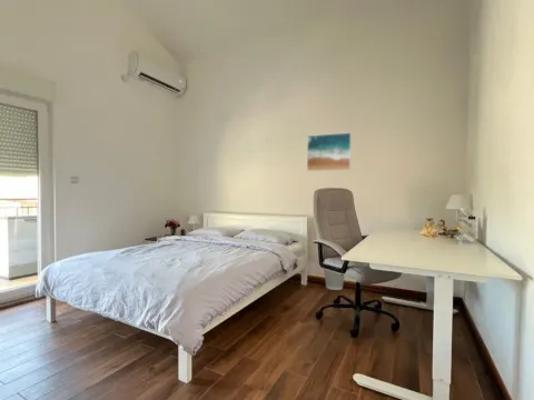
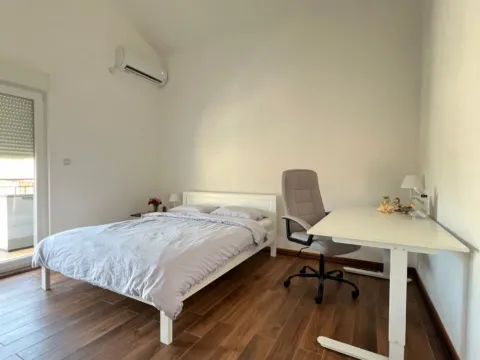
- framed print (328, 152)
- wastebasket (334, 274)
